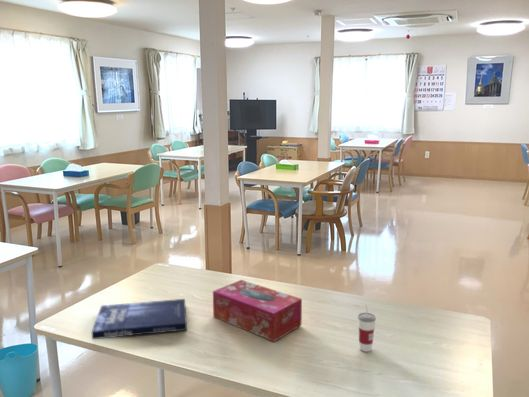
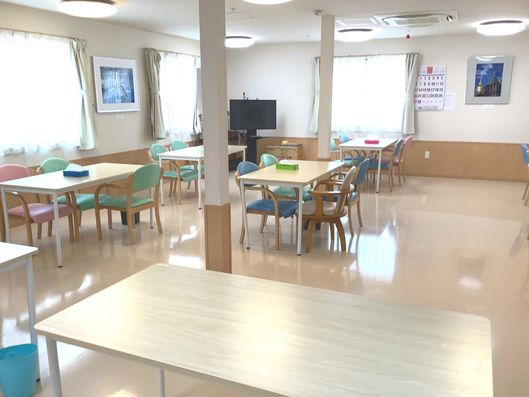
- tissue box (256, 308)
- cup (366, 326)
- book (142, 317)
